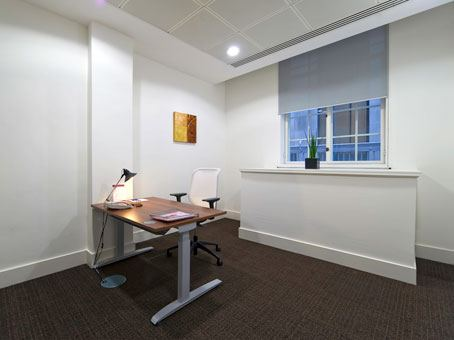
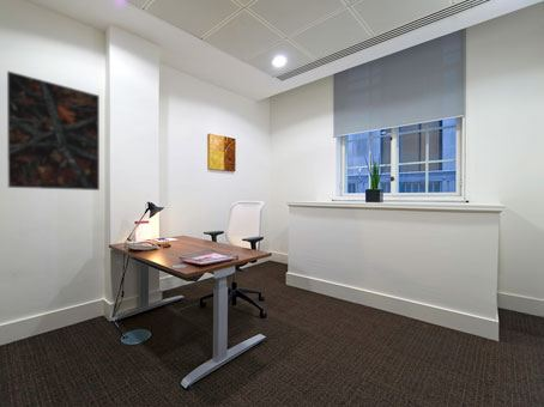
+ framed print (58, 136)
